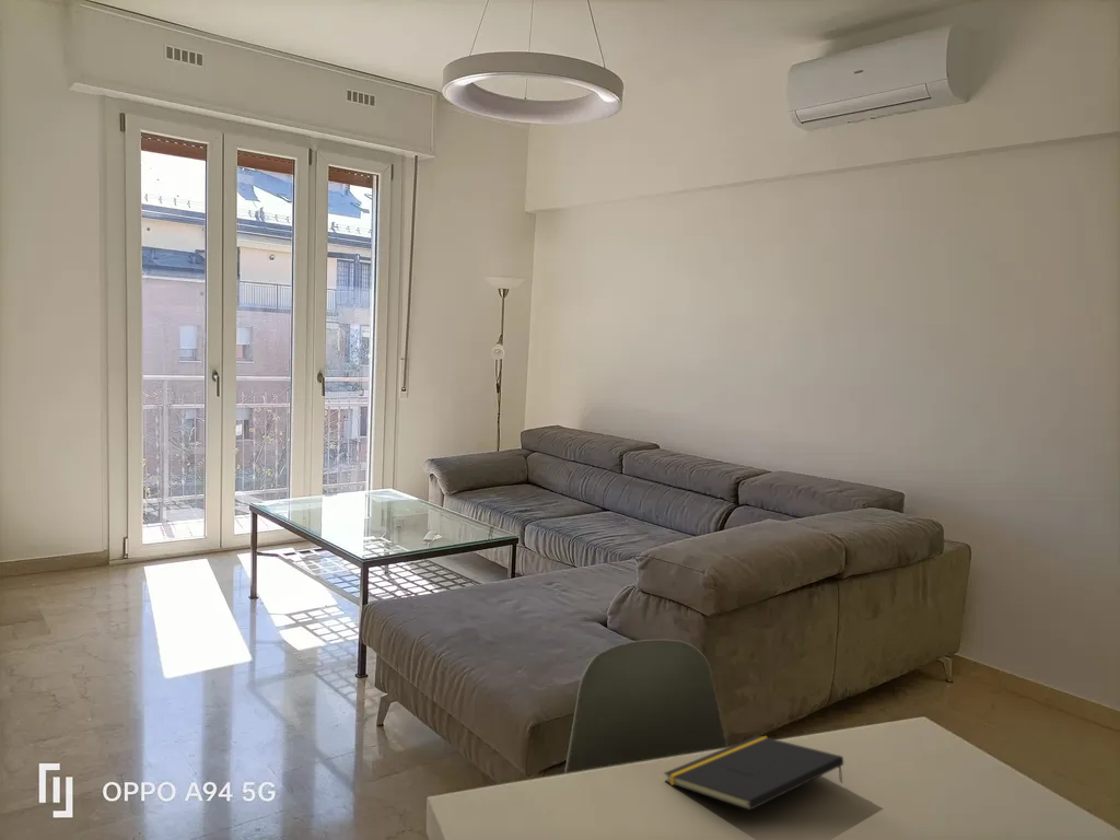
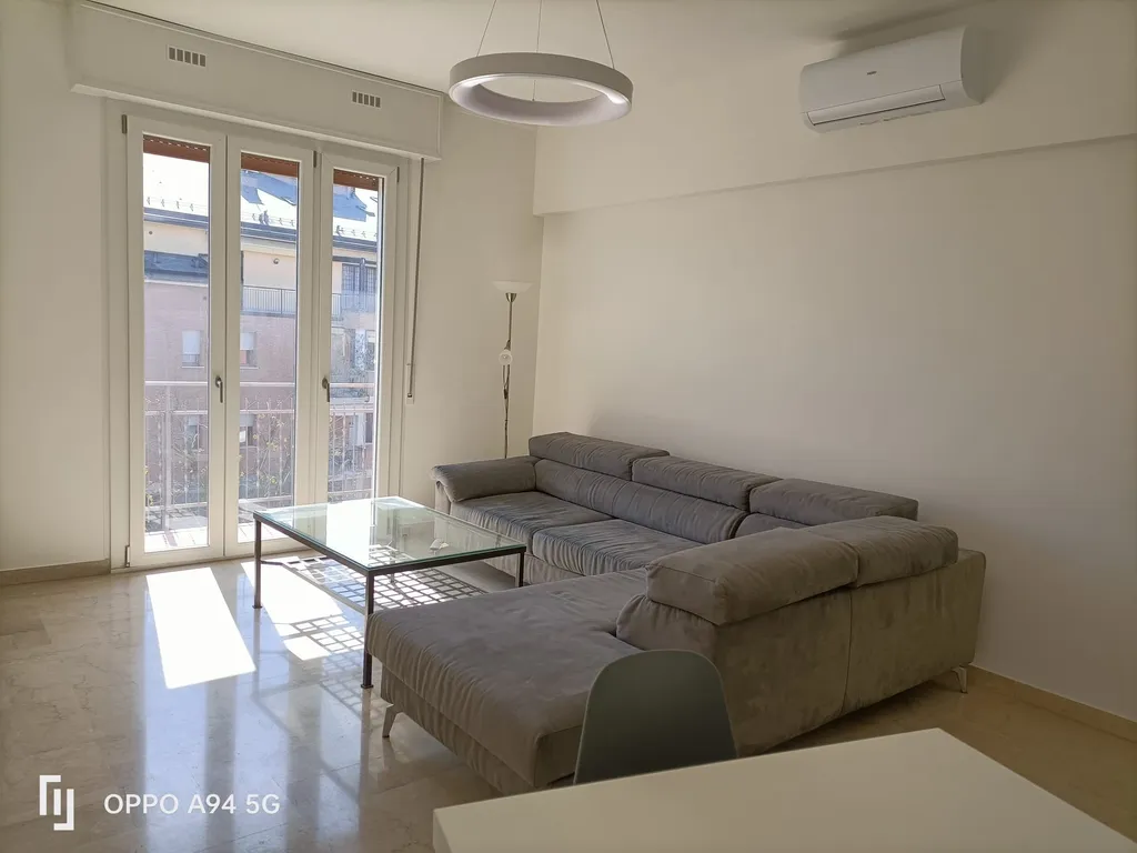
- notepad (754, 769)
